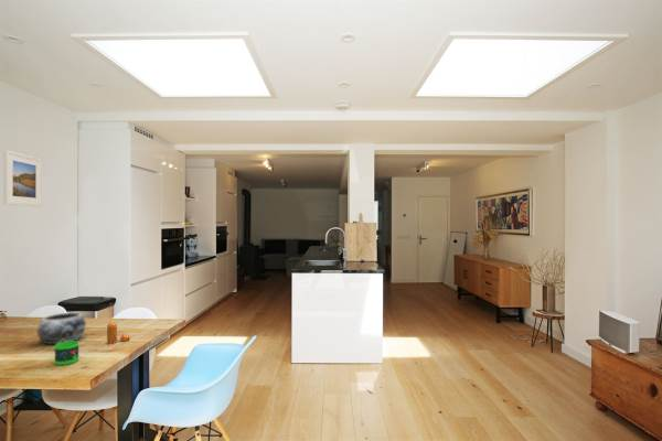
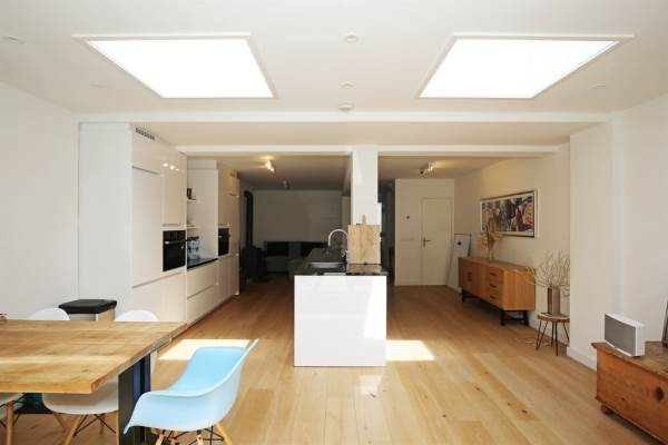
- mug (65, 351)
- decorative bowl (62, 327)
- pepper shaker (116, 331)
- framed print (23, 180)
